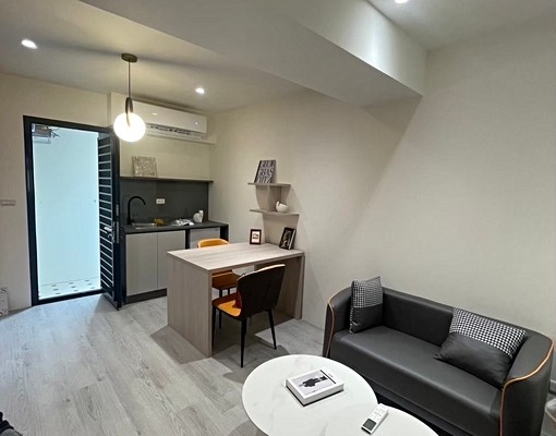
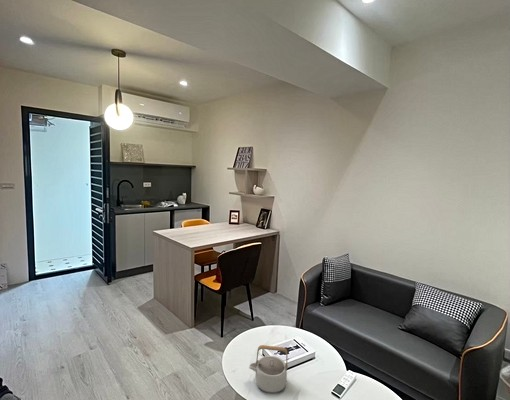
+ teapot (268, 364)
